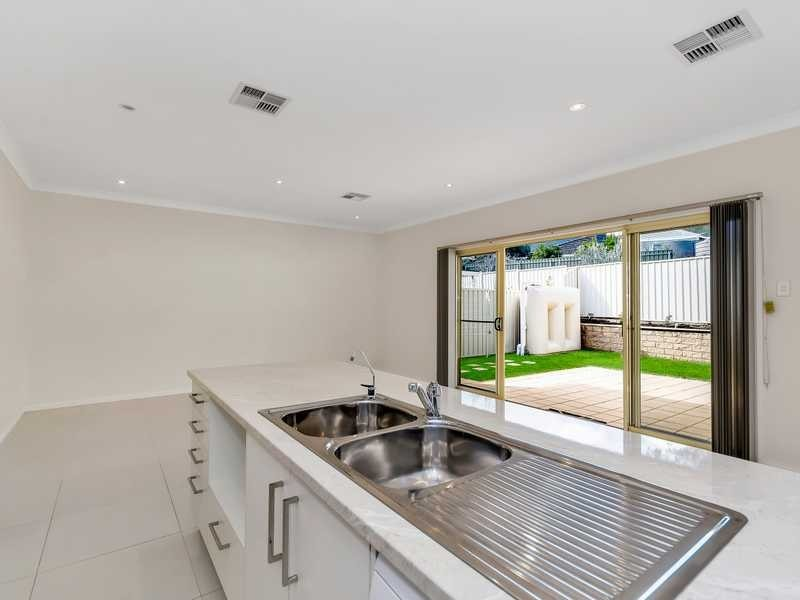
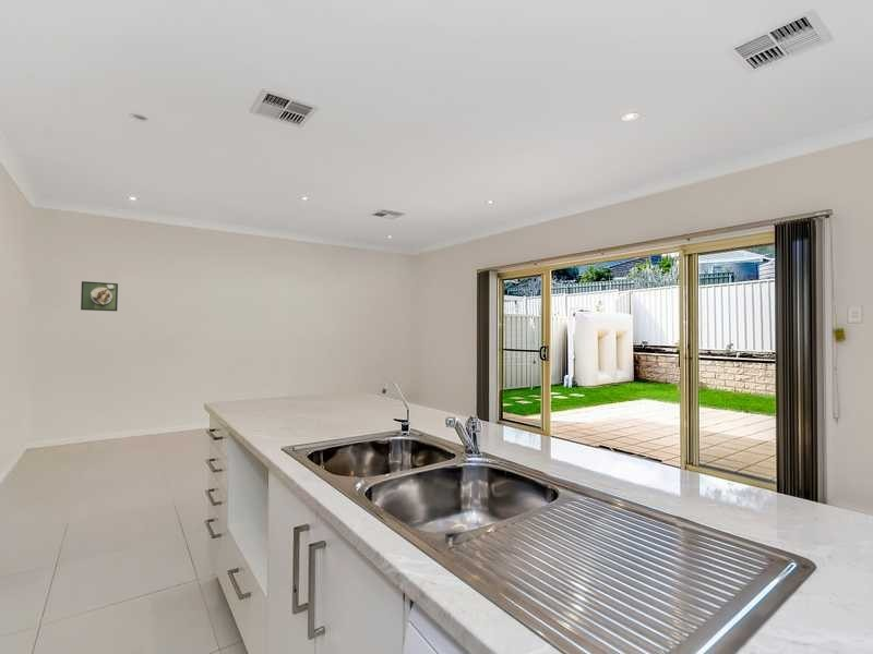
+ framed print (99, 296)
